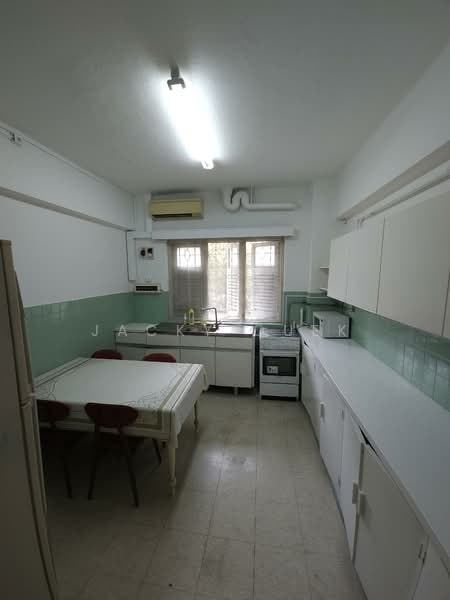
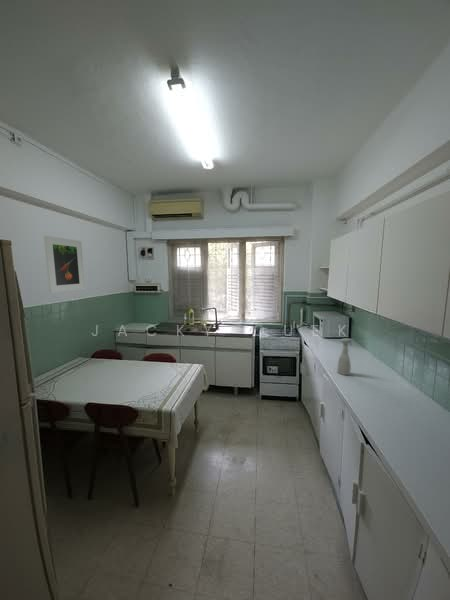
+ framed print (66, 265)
+ spray bottle (344, 356)
